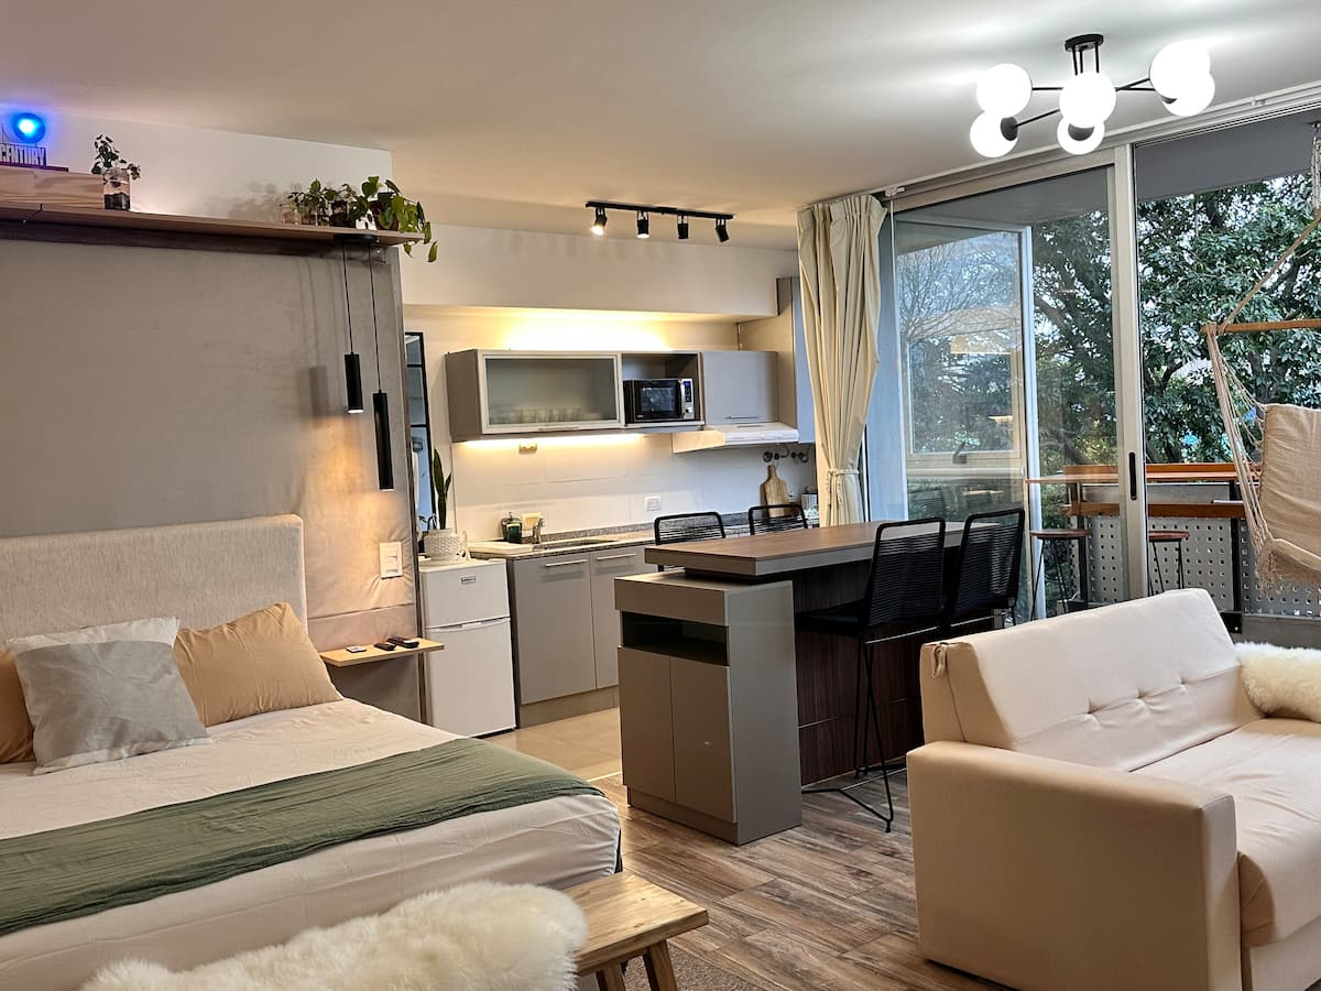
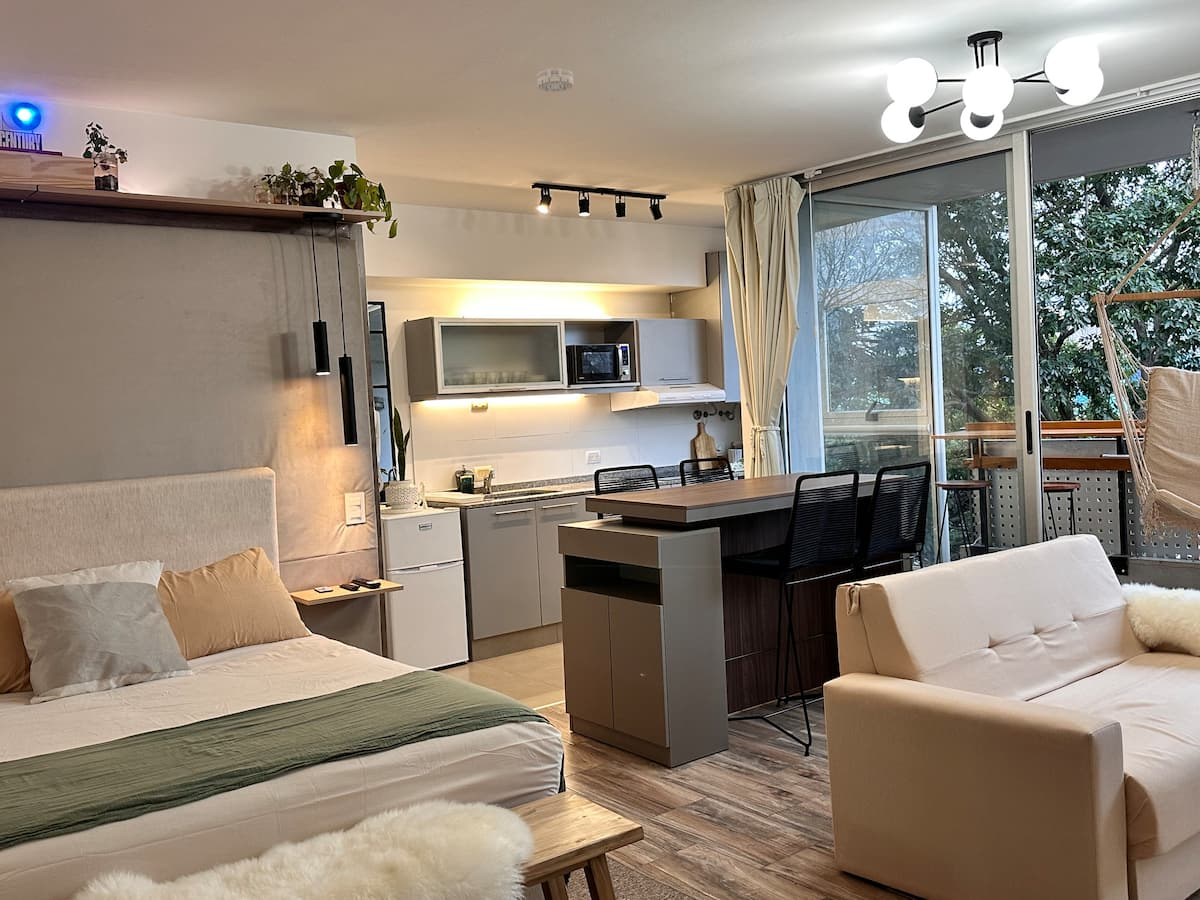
+ smoke detector (555, 79)
